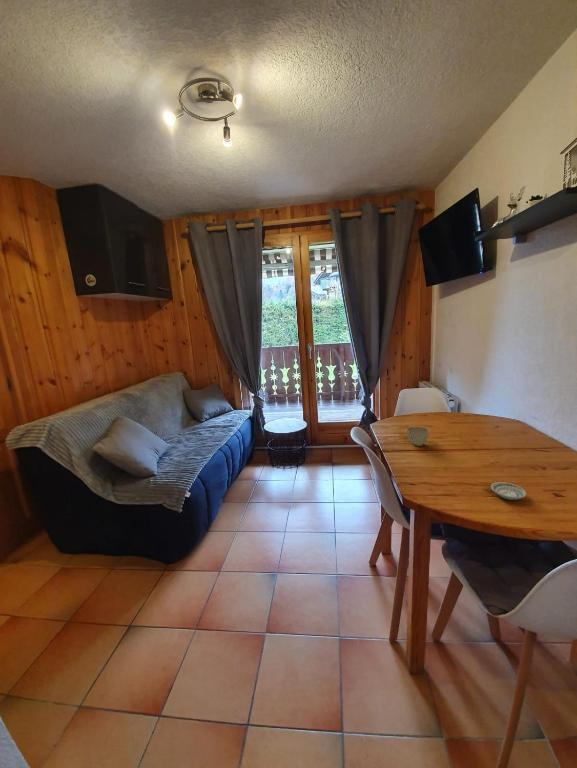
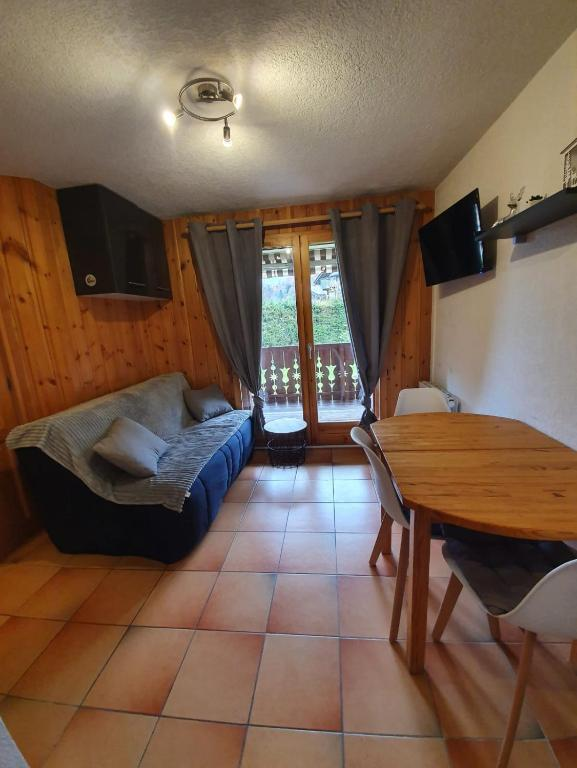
- saucer (507, 492)
- flower pot (417, 436)
